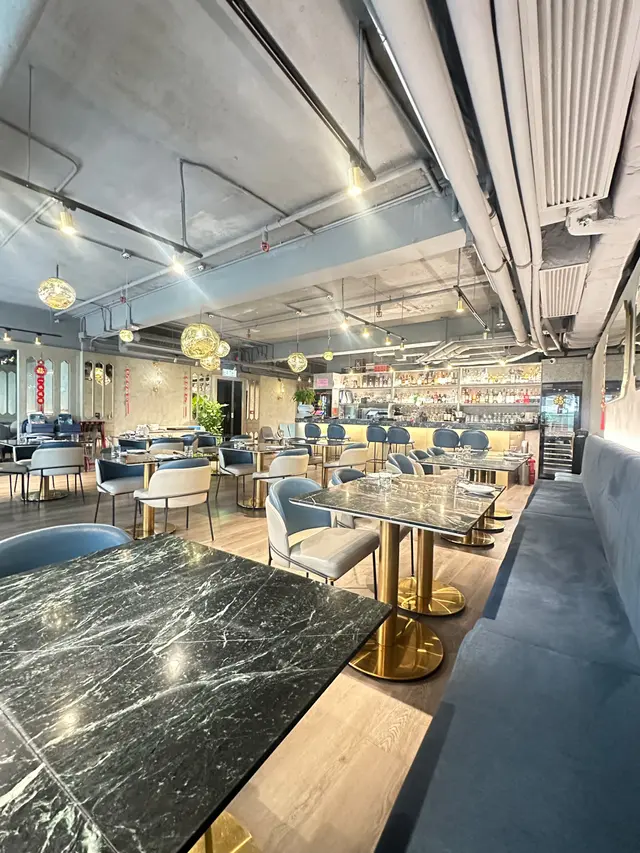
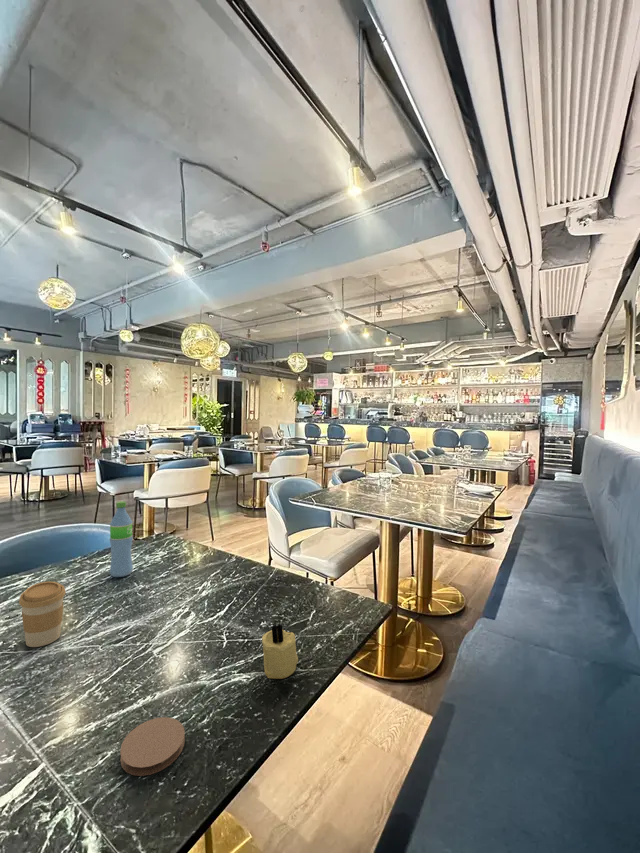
+ water bottle (121, 537)
+ coffee cup (43, 612)
+ candle (281, 646)
+ coaster (153, 744)
